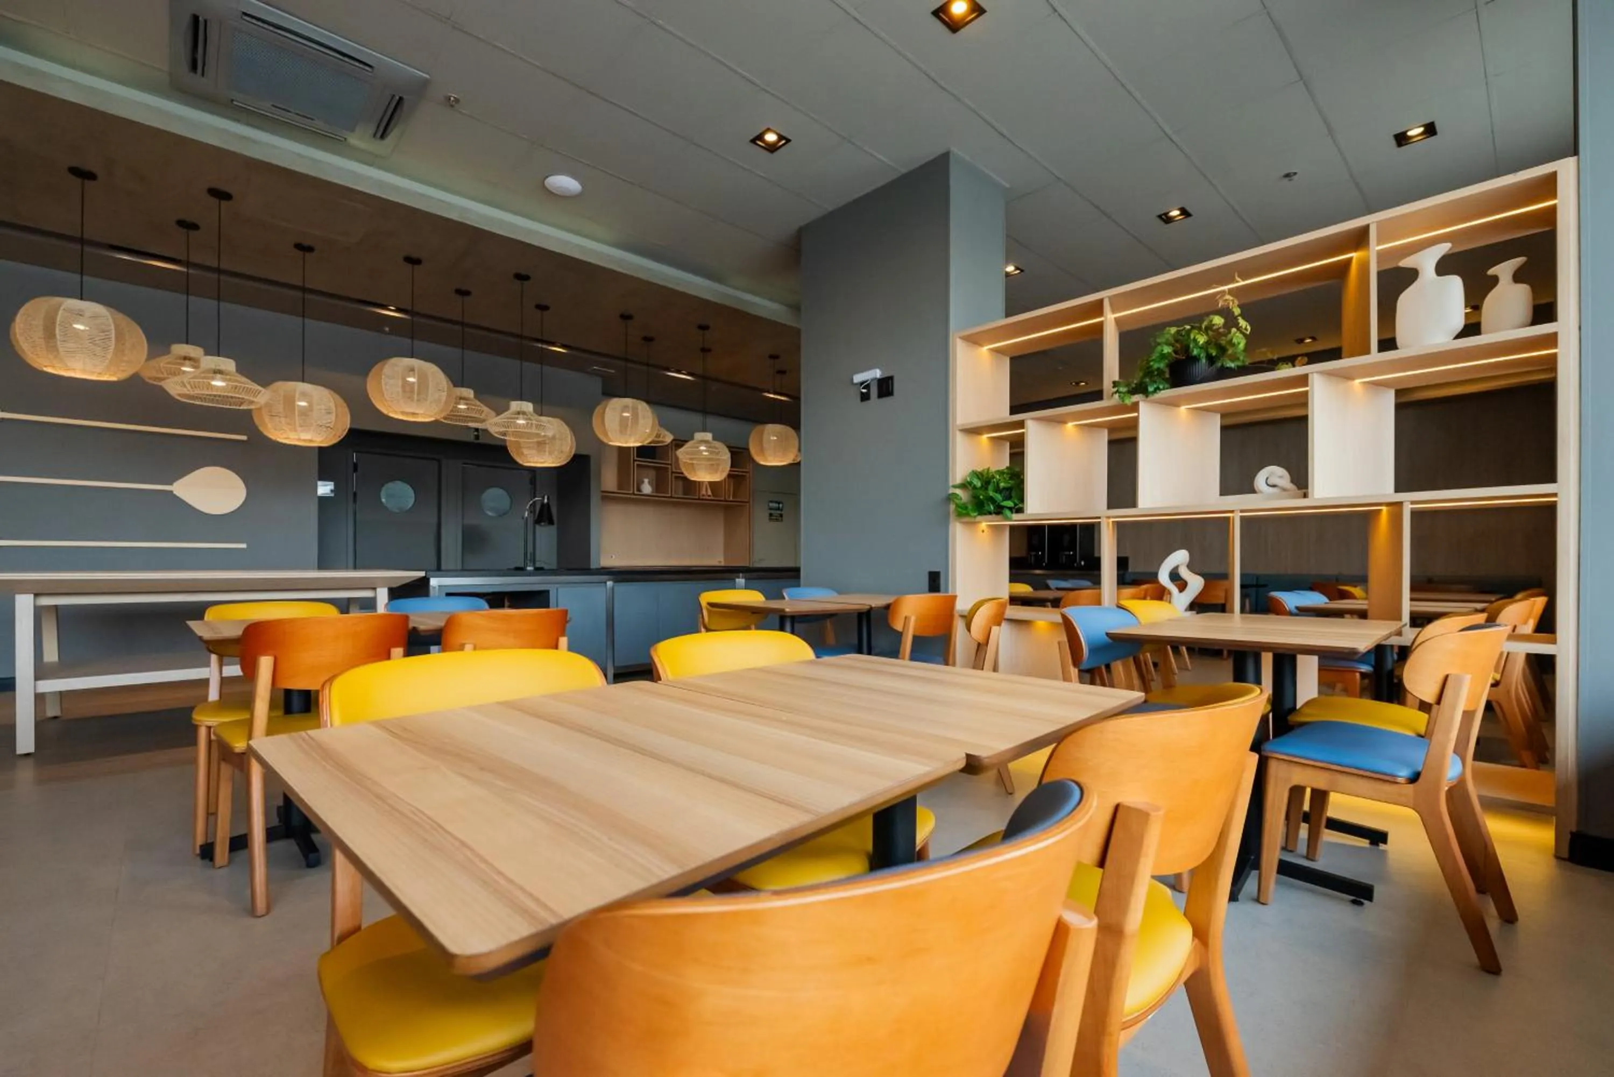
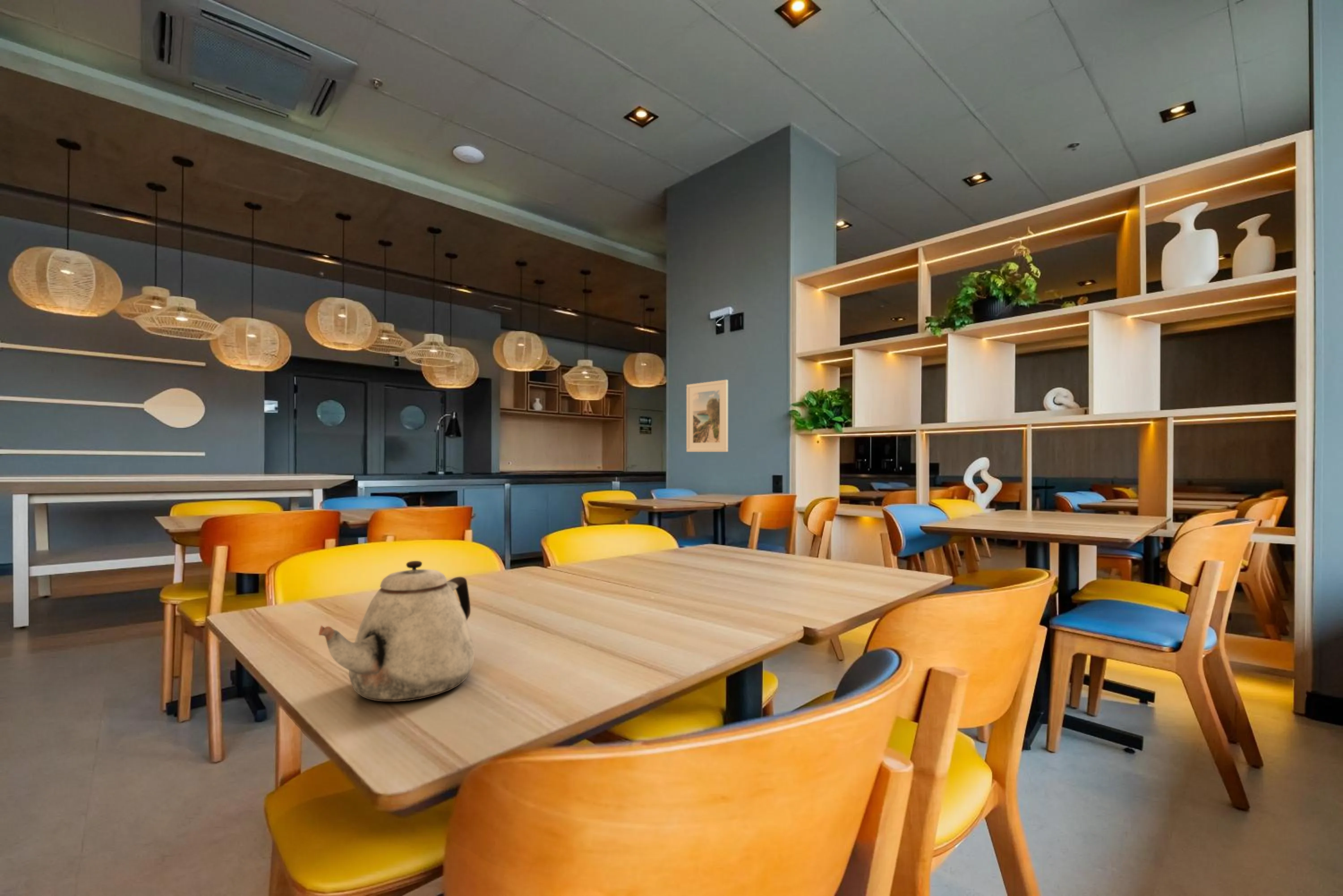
+ teapot (405, 625)
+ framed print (706, 417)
